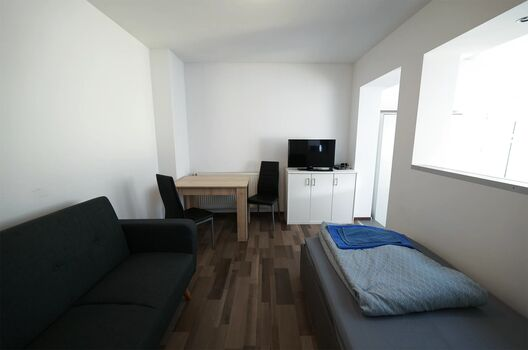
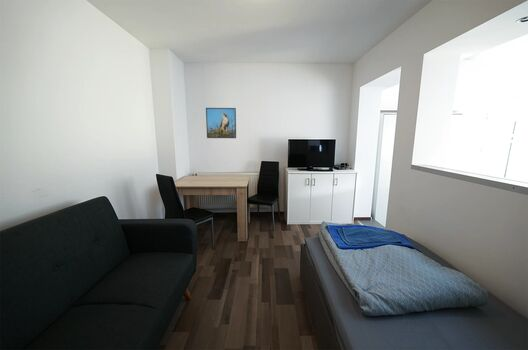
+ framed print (221, 123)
